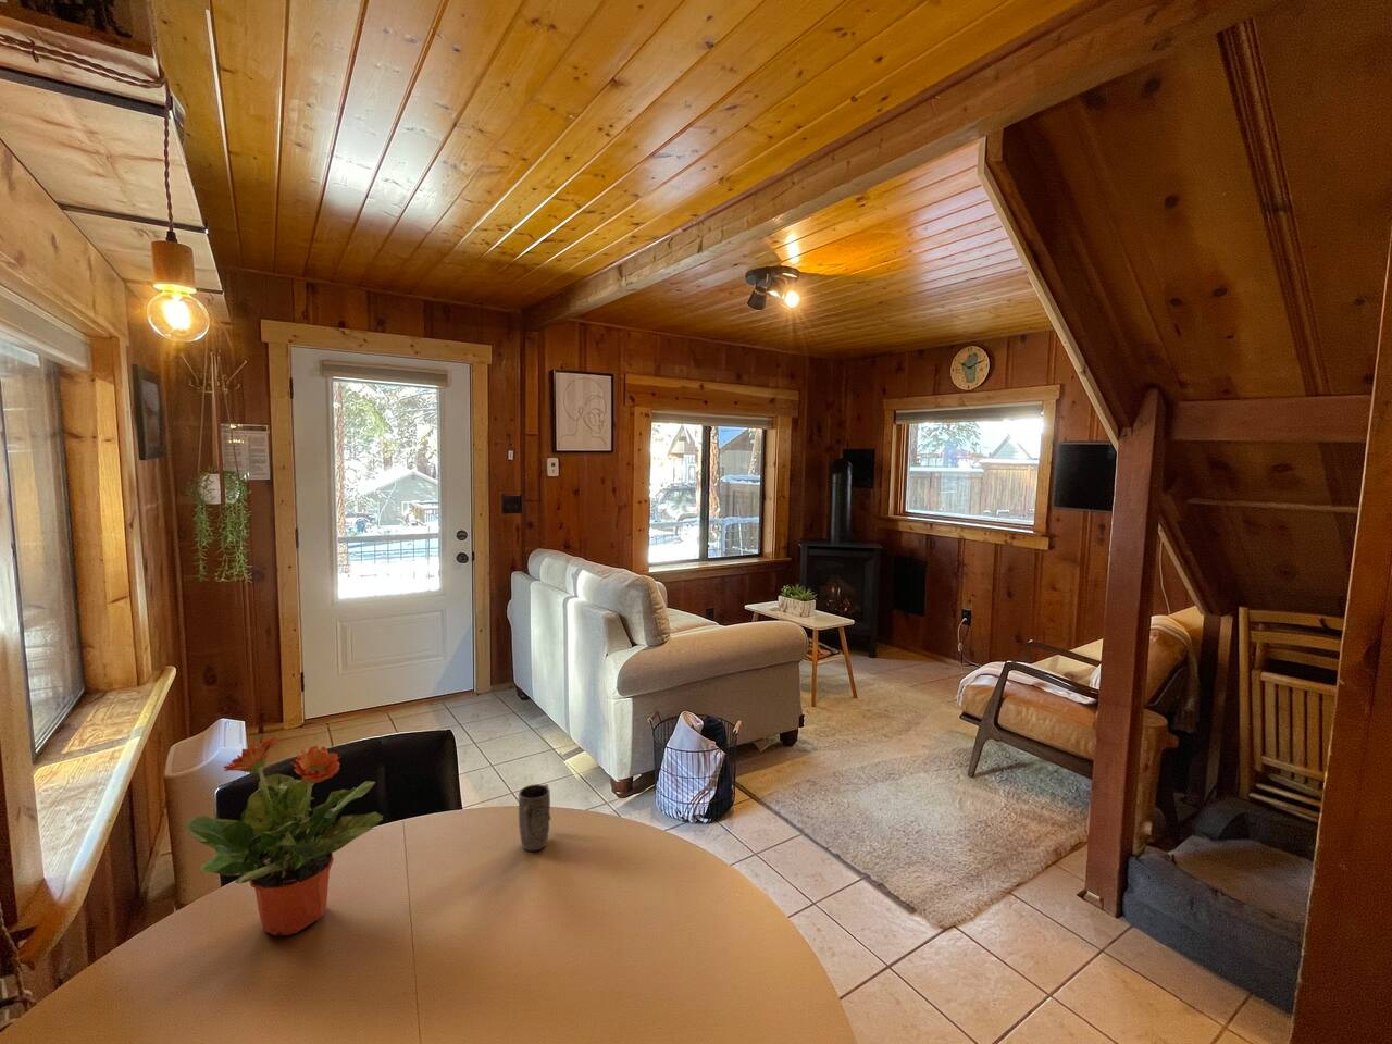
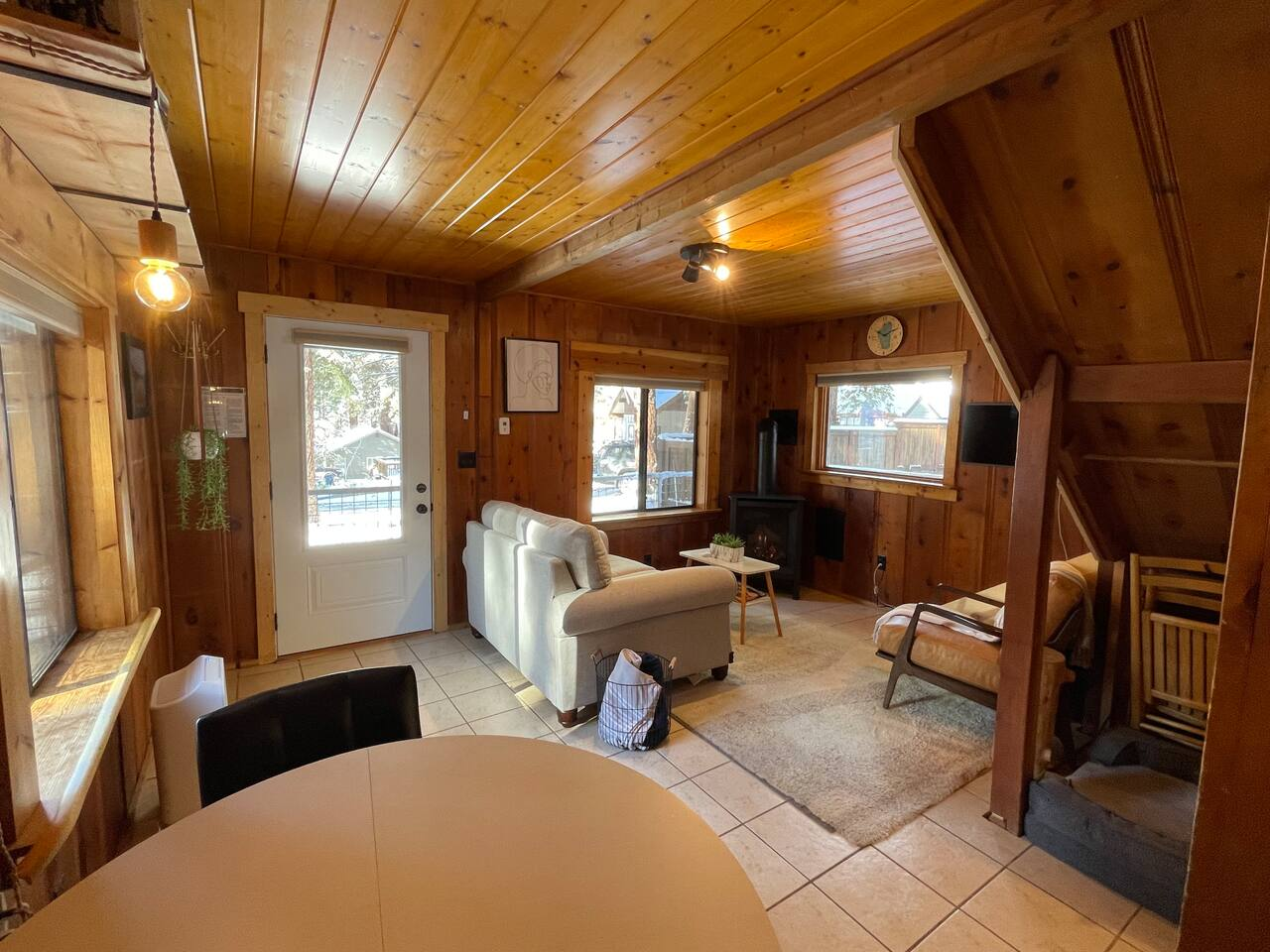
- mug (537, 815)
- potted plant (289, 832)
